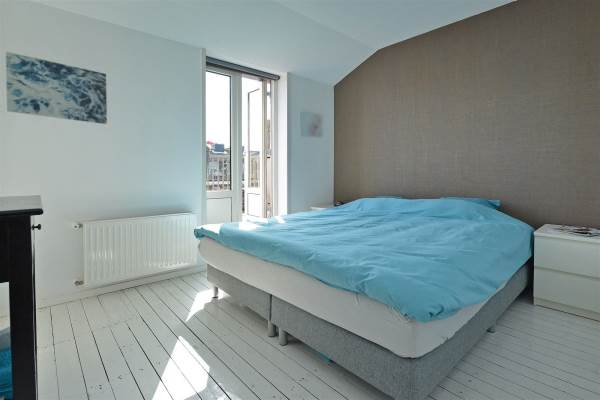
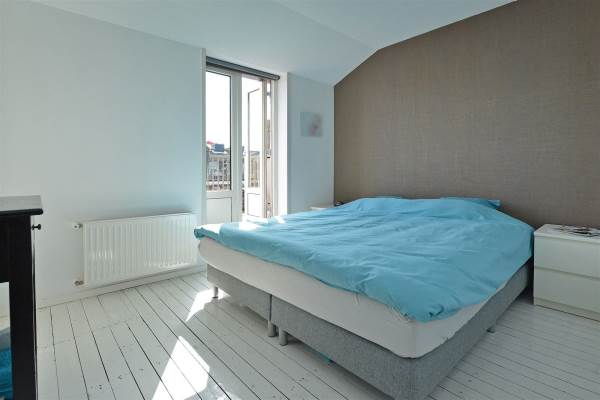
- wall art (60, 91)
